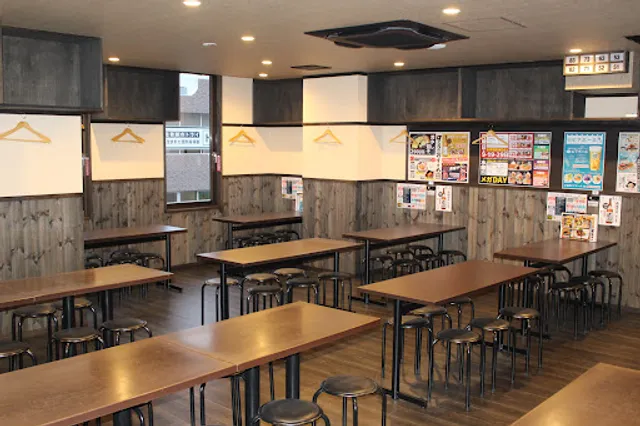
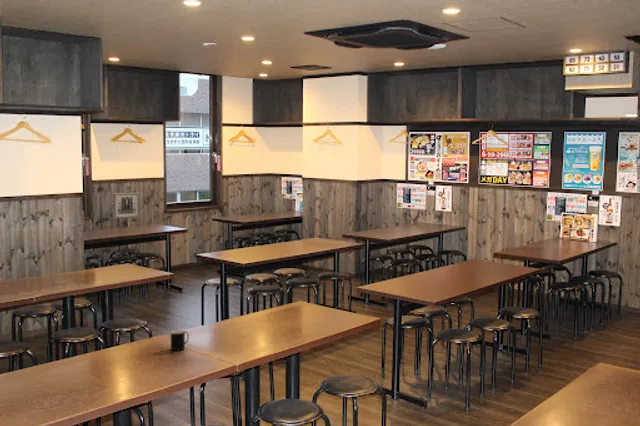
+ cup (180, 339)
+ wall art (126, 205)
